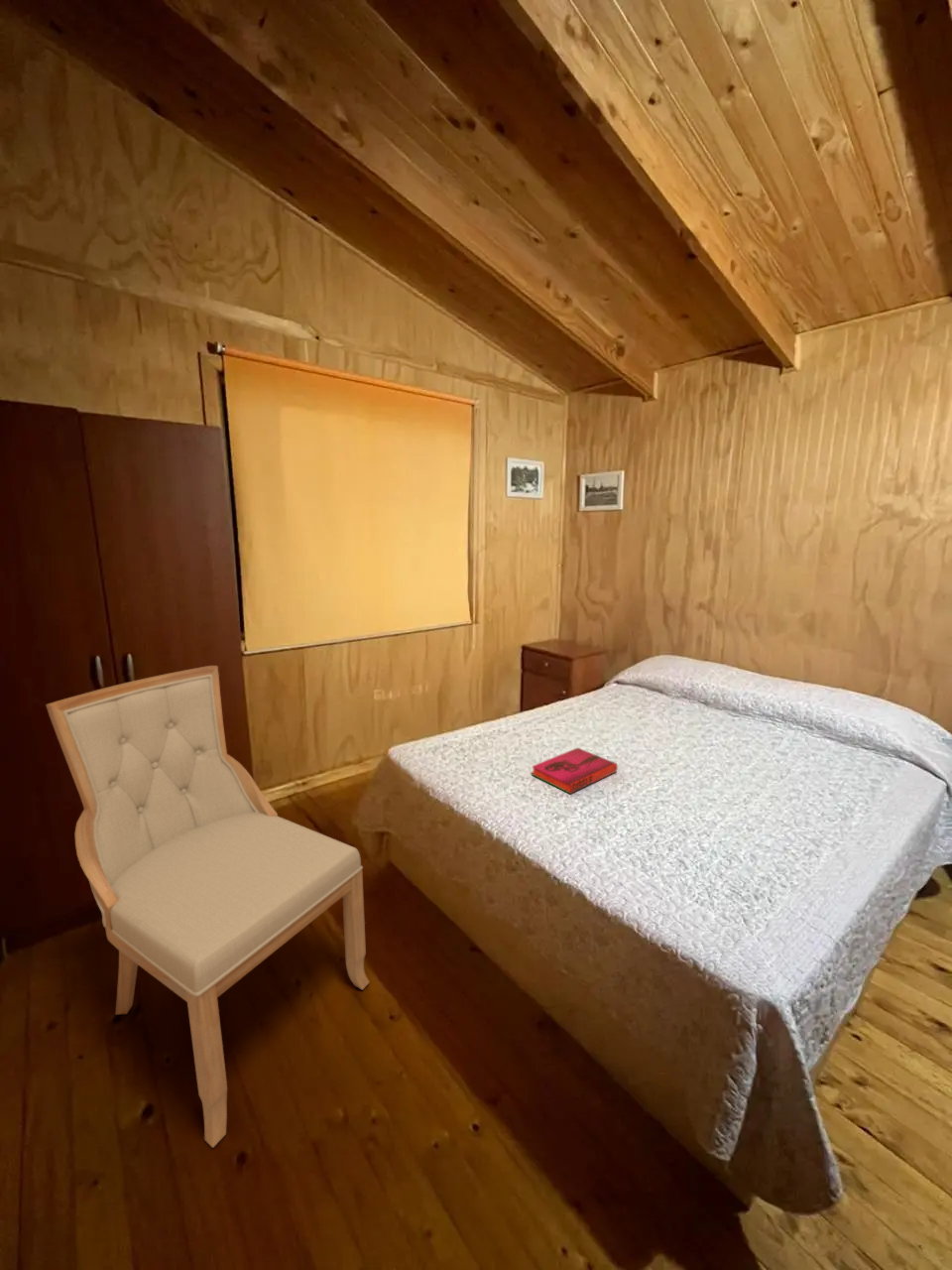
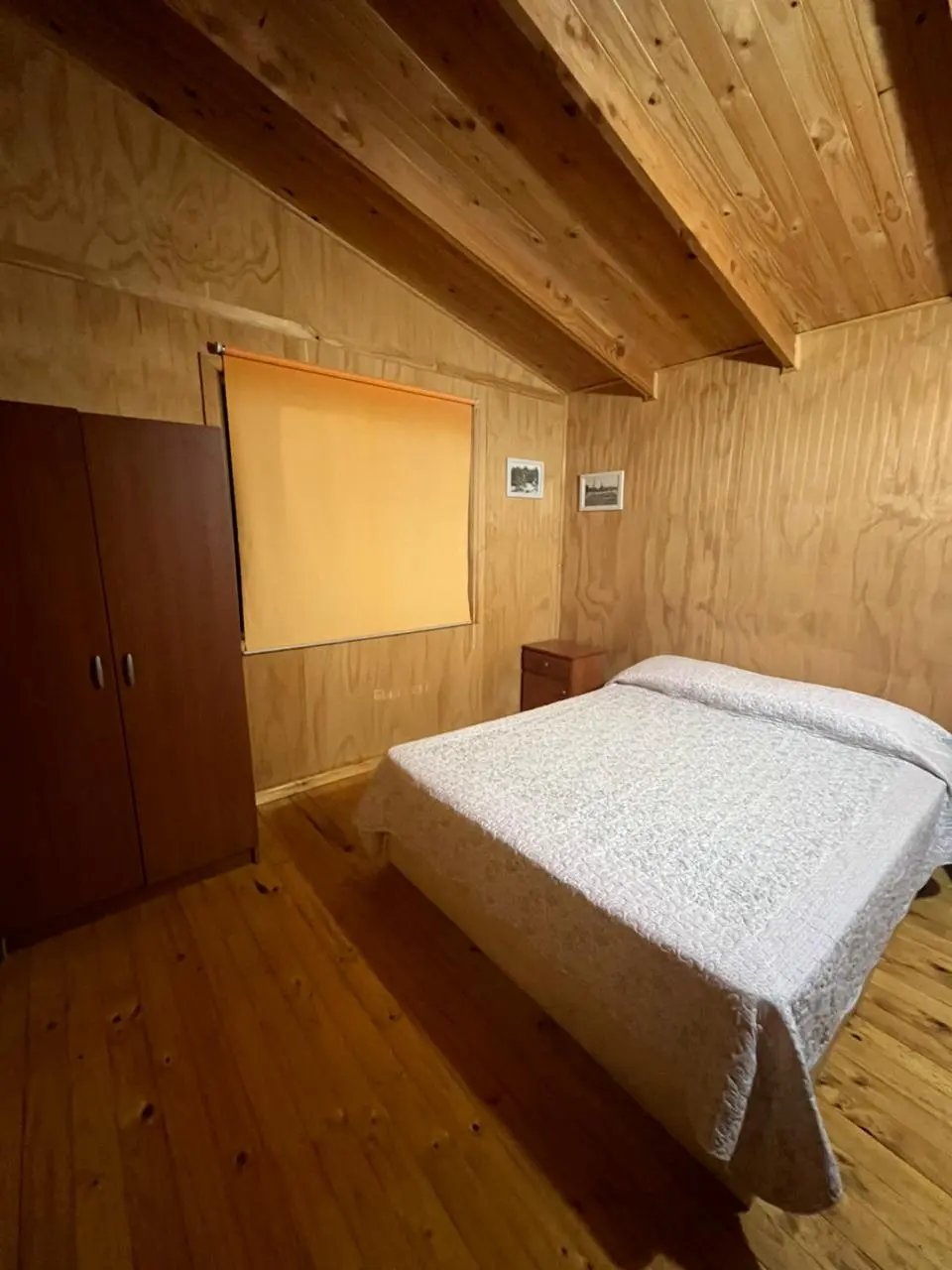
- hardback book (574, 769)
- chair (214, 858)
